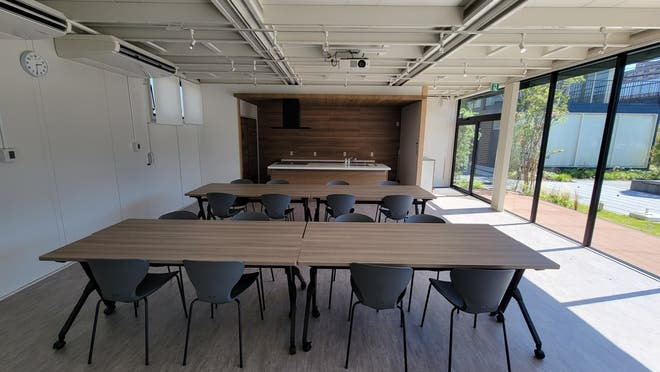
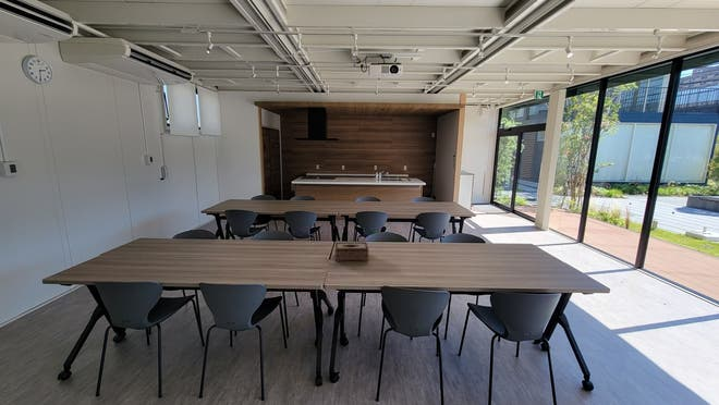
+ tissue box (351, 250)
